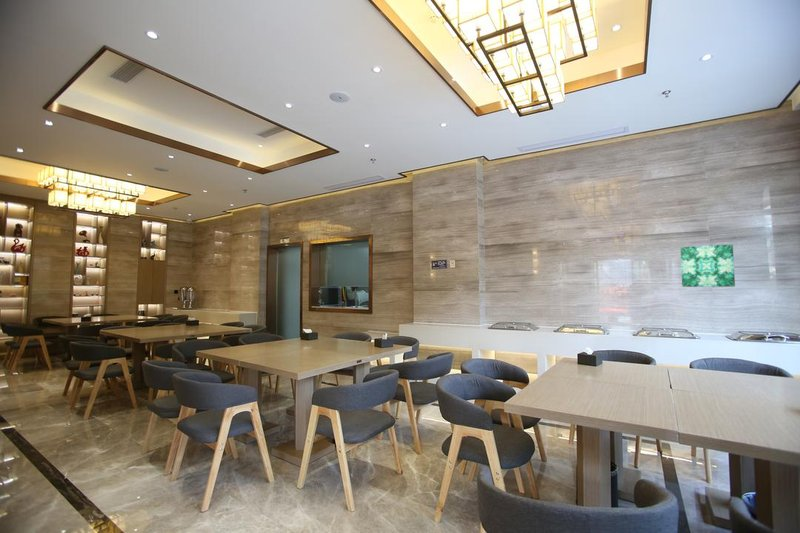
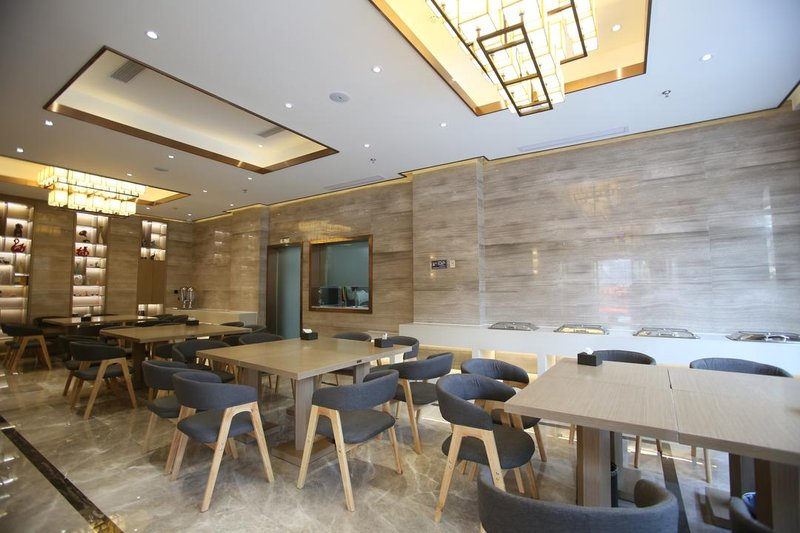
- wall art (706, 266)
